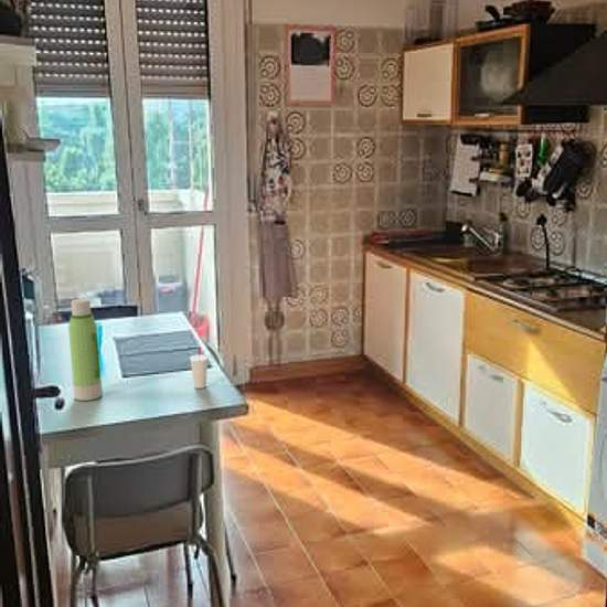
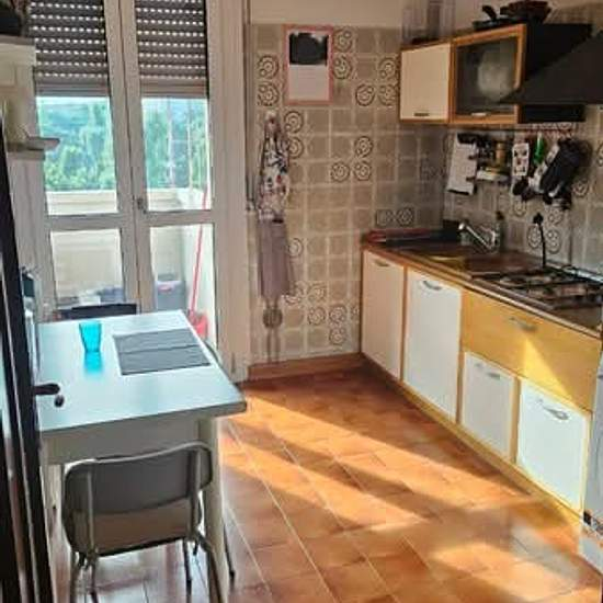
- water bottle (84, 349)
- cup (199, 366)
